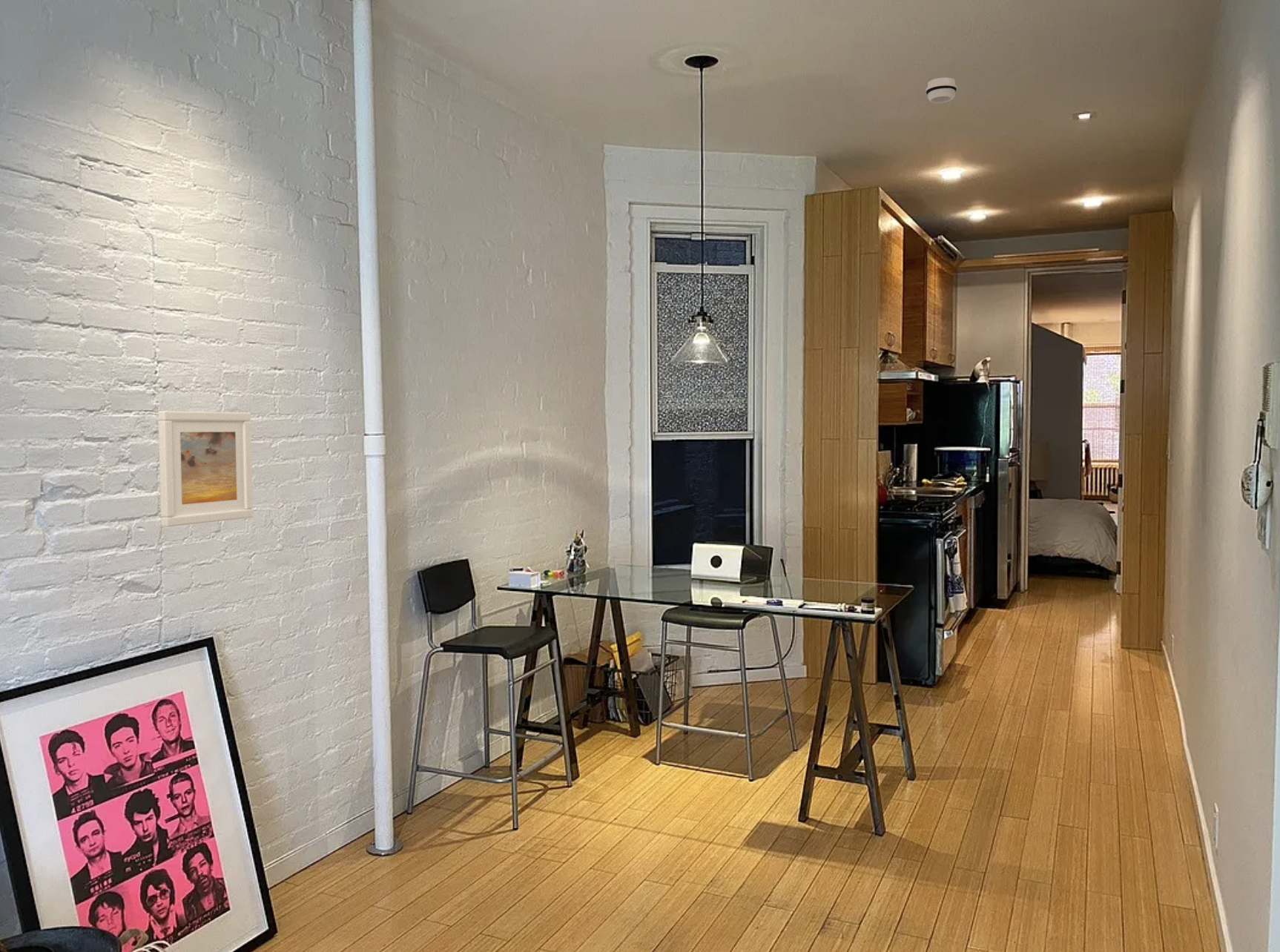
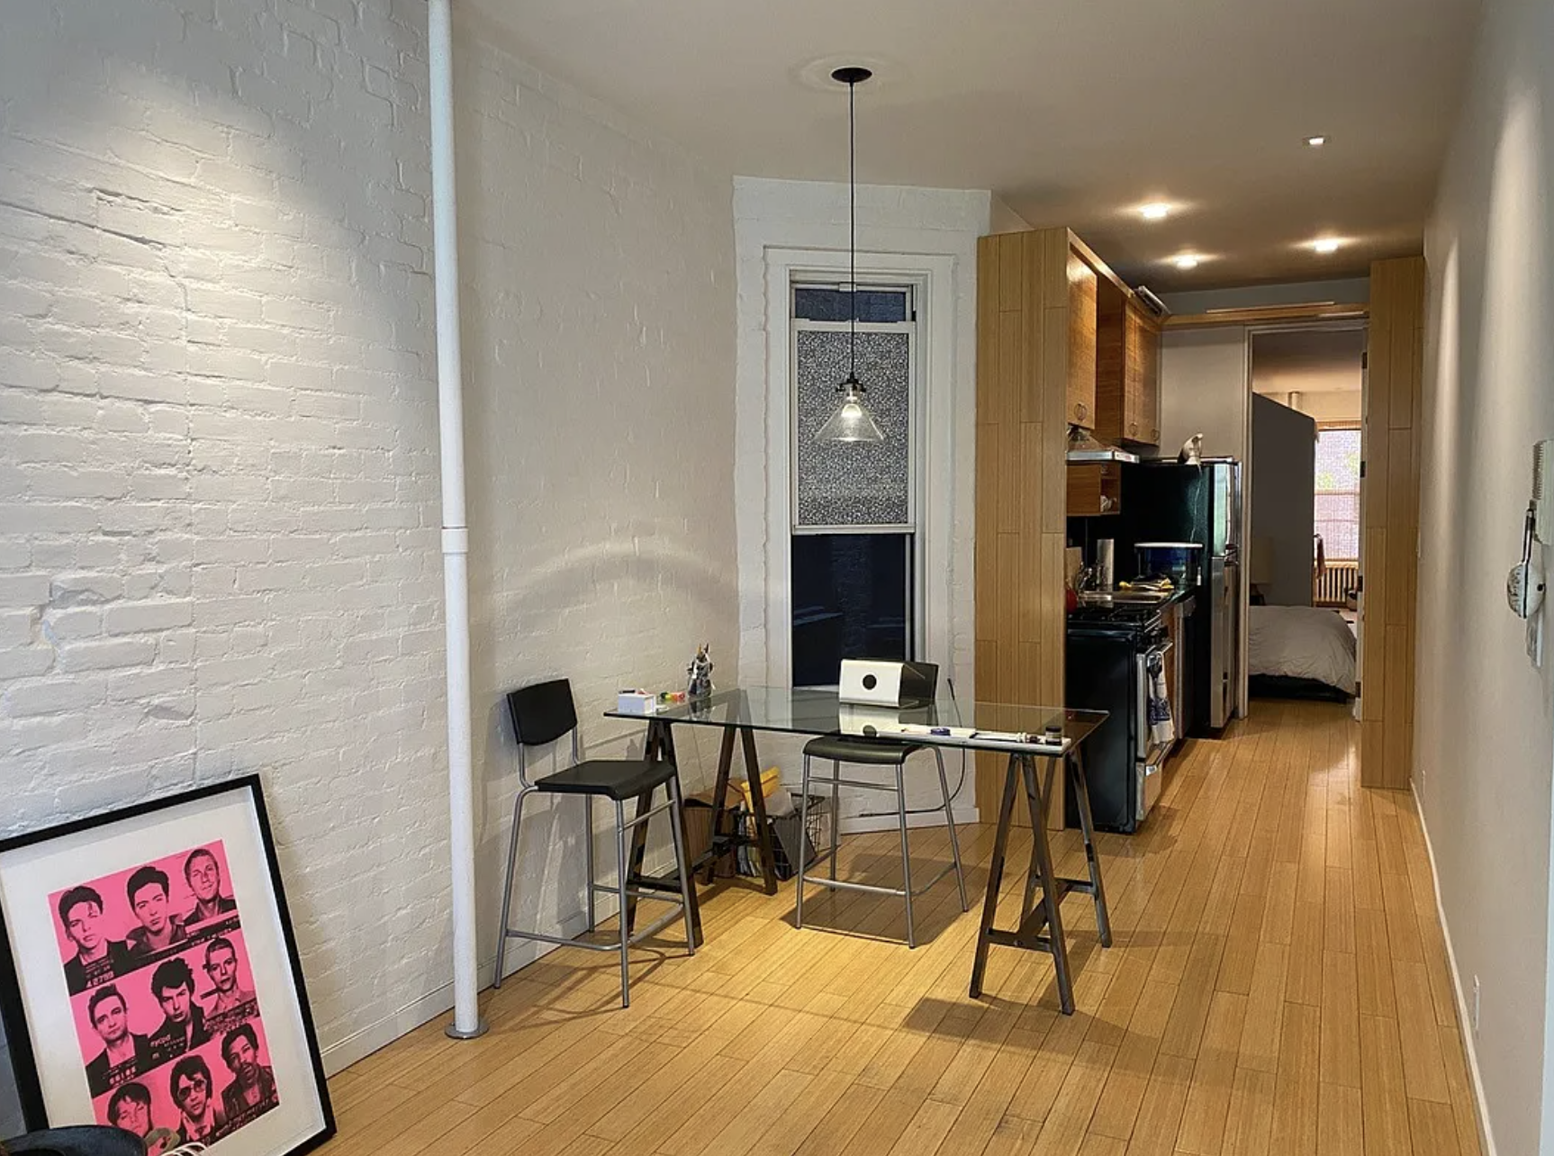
- smoke detector (941, 90)
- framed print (208, 466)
